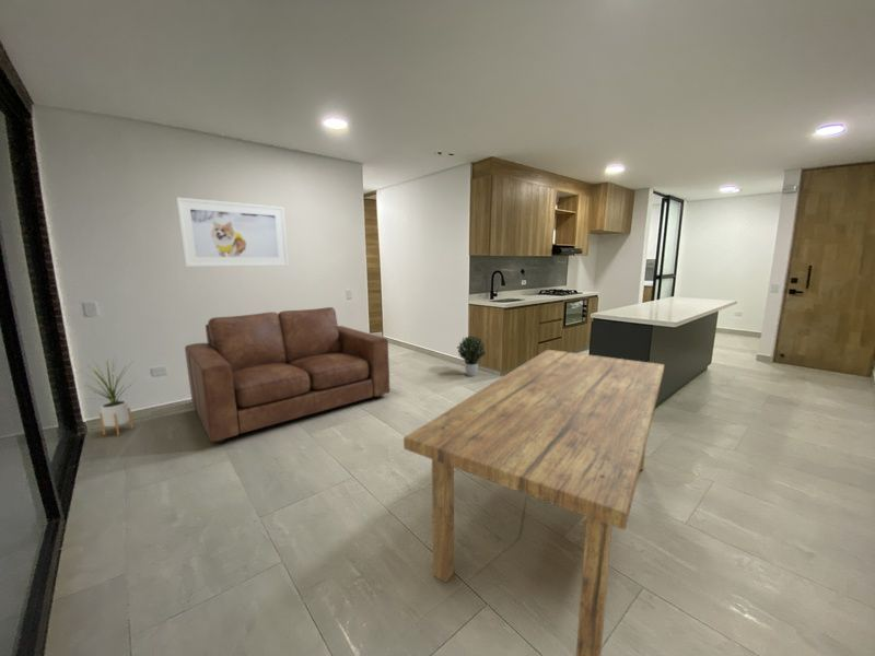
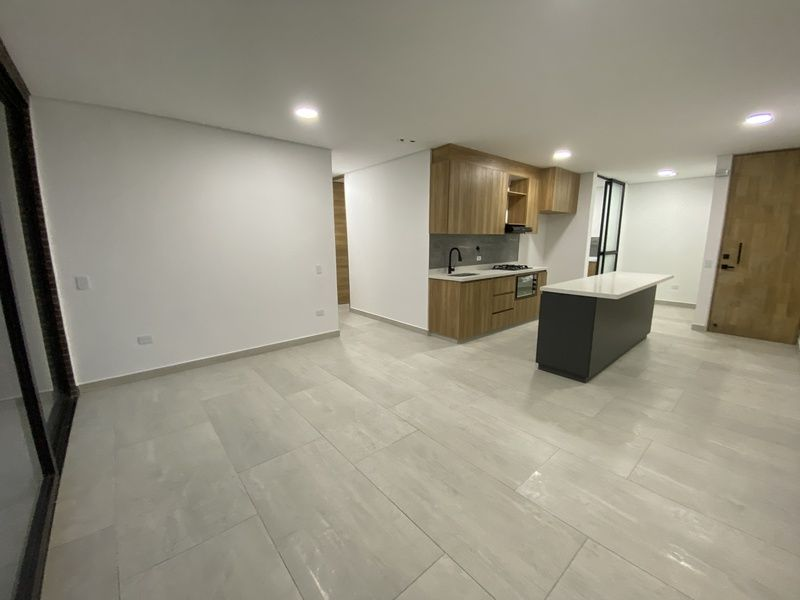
- house plant (113, 394)
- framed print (237, 235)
- dining table (563, 452)
- sofa (291, 359)
- potted plant (471, 355)
